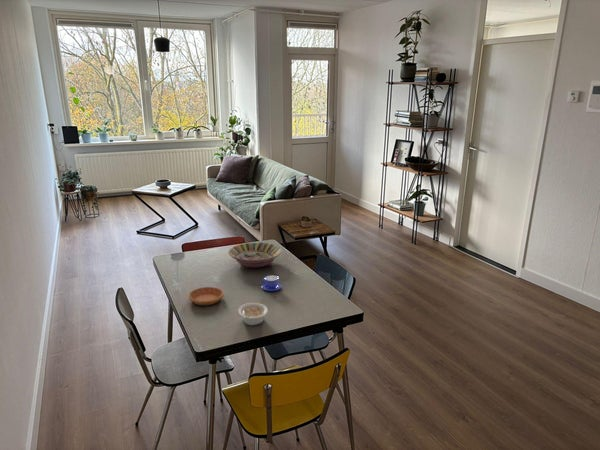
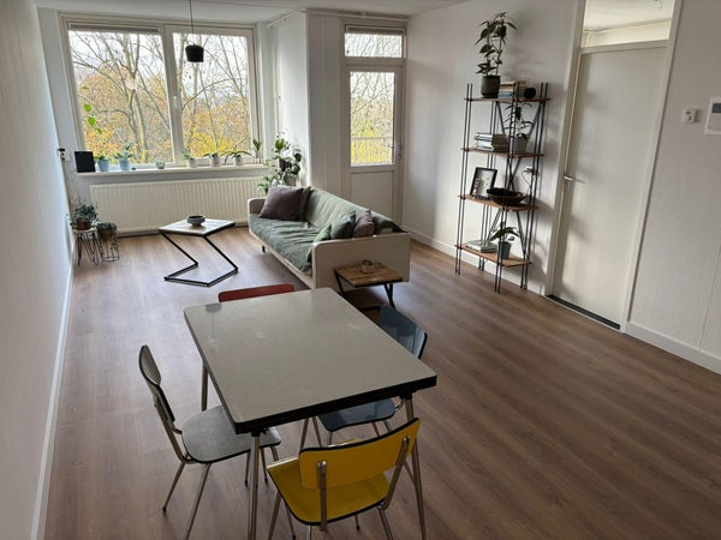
- teacup (271, 282)
- saucer (206, 296)
- serving bowl (255, 256)
- legume (253, 314)
